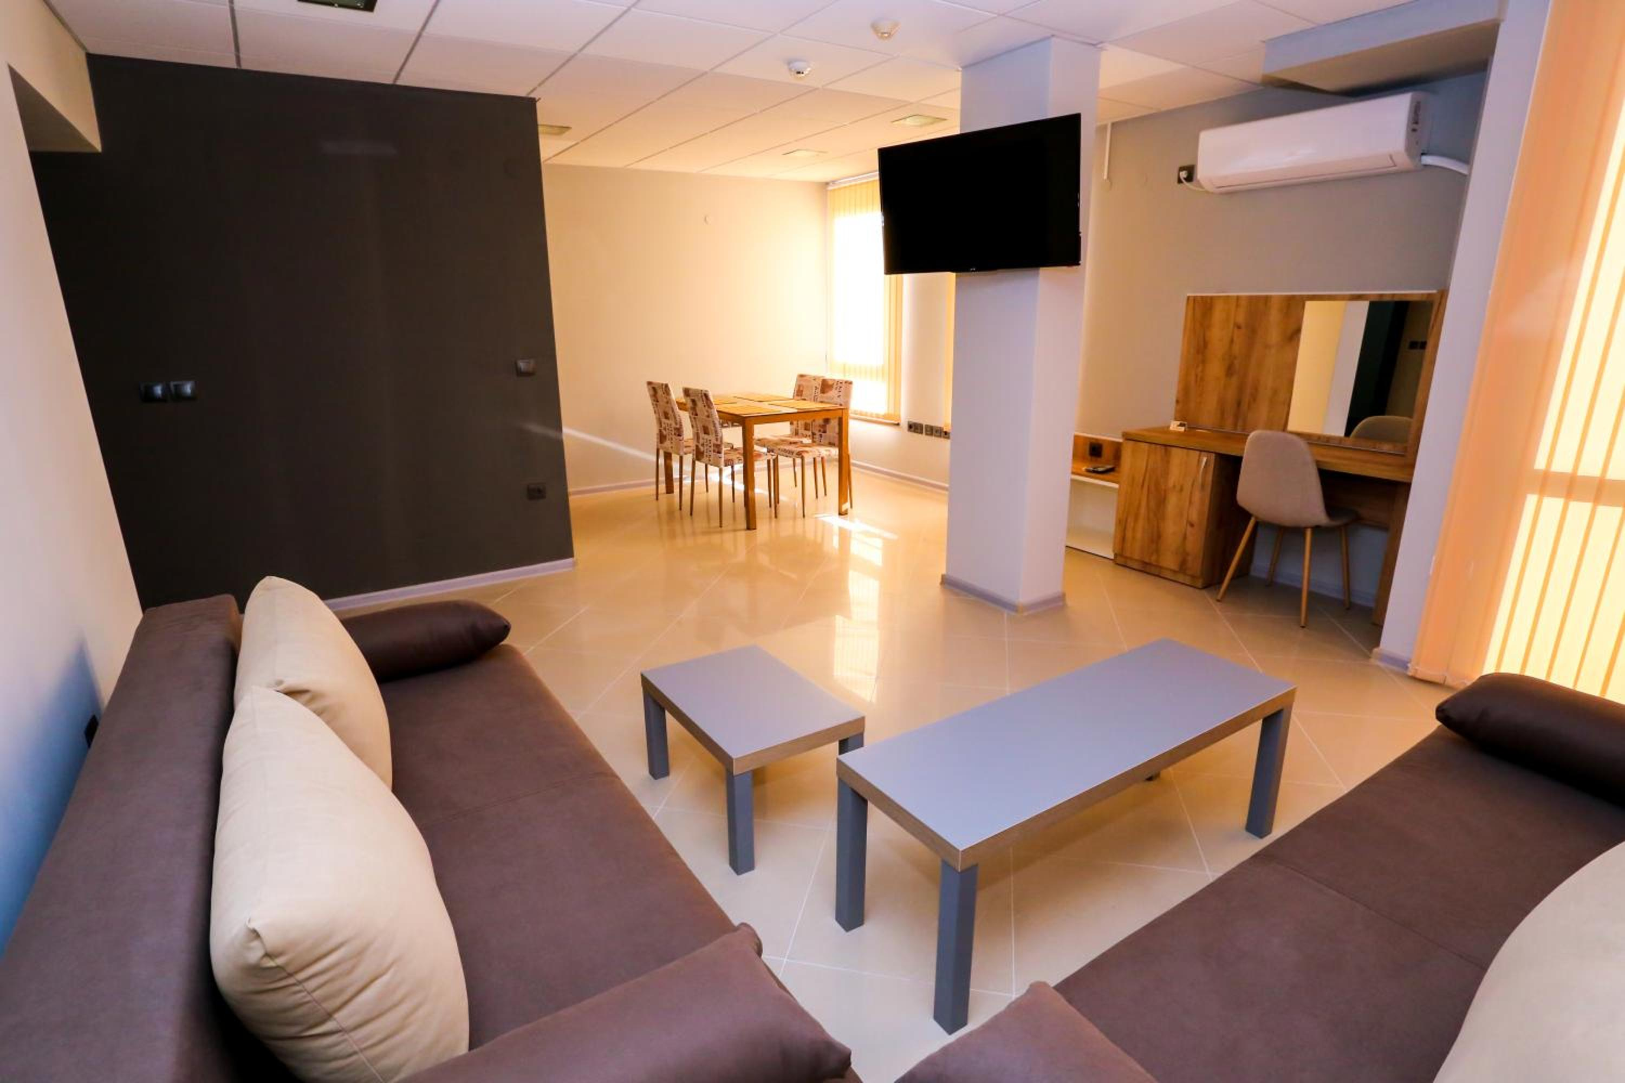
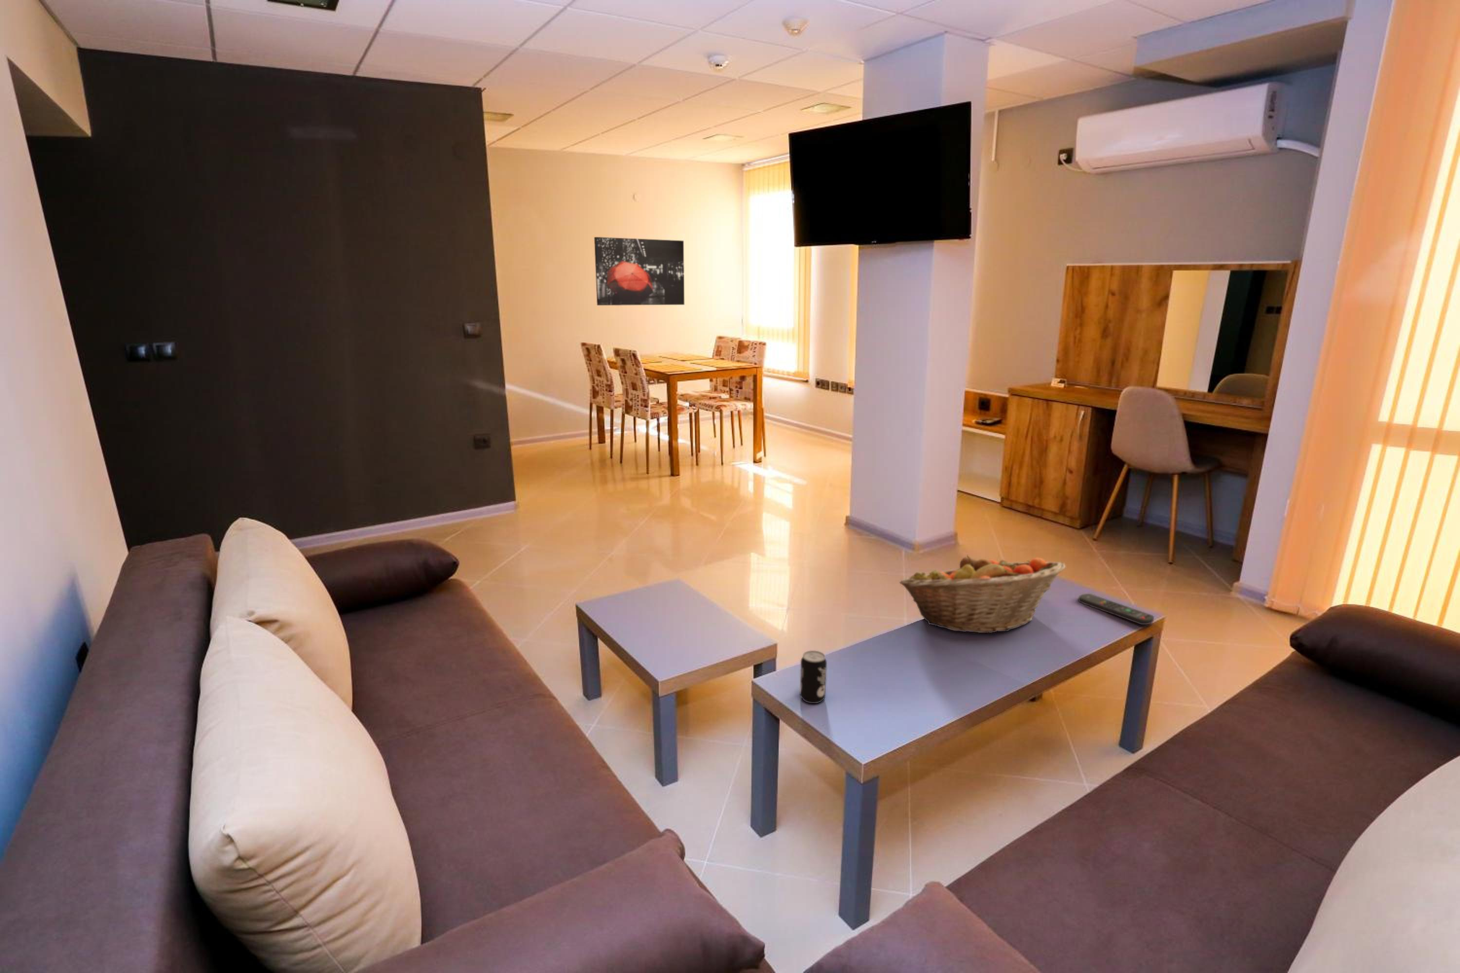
+ fruit basket (981, 585)
+ beverage can (814, 677)
+ remote control (1115, 608)
+ wall art (641, 271)
